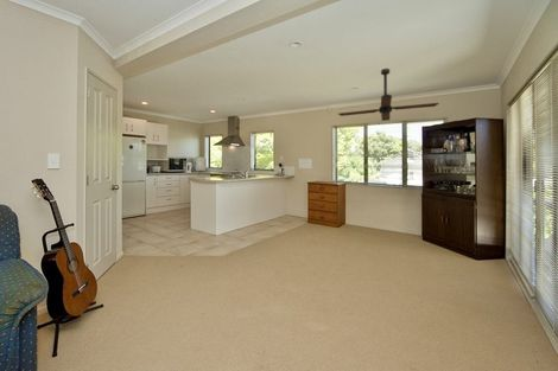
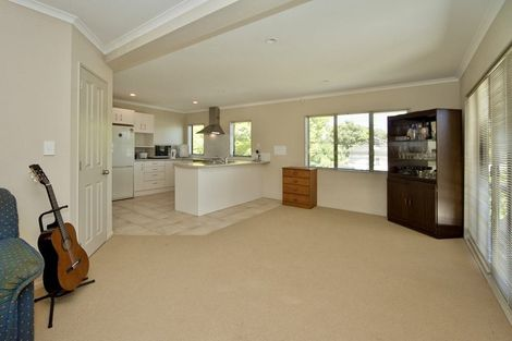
- ceiling fan (385, 91)
